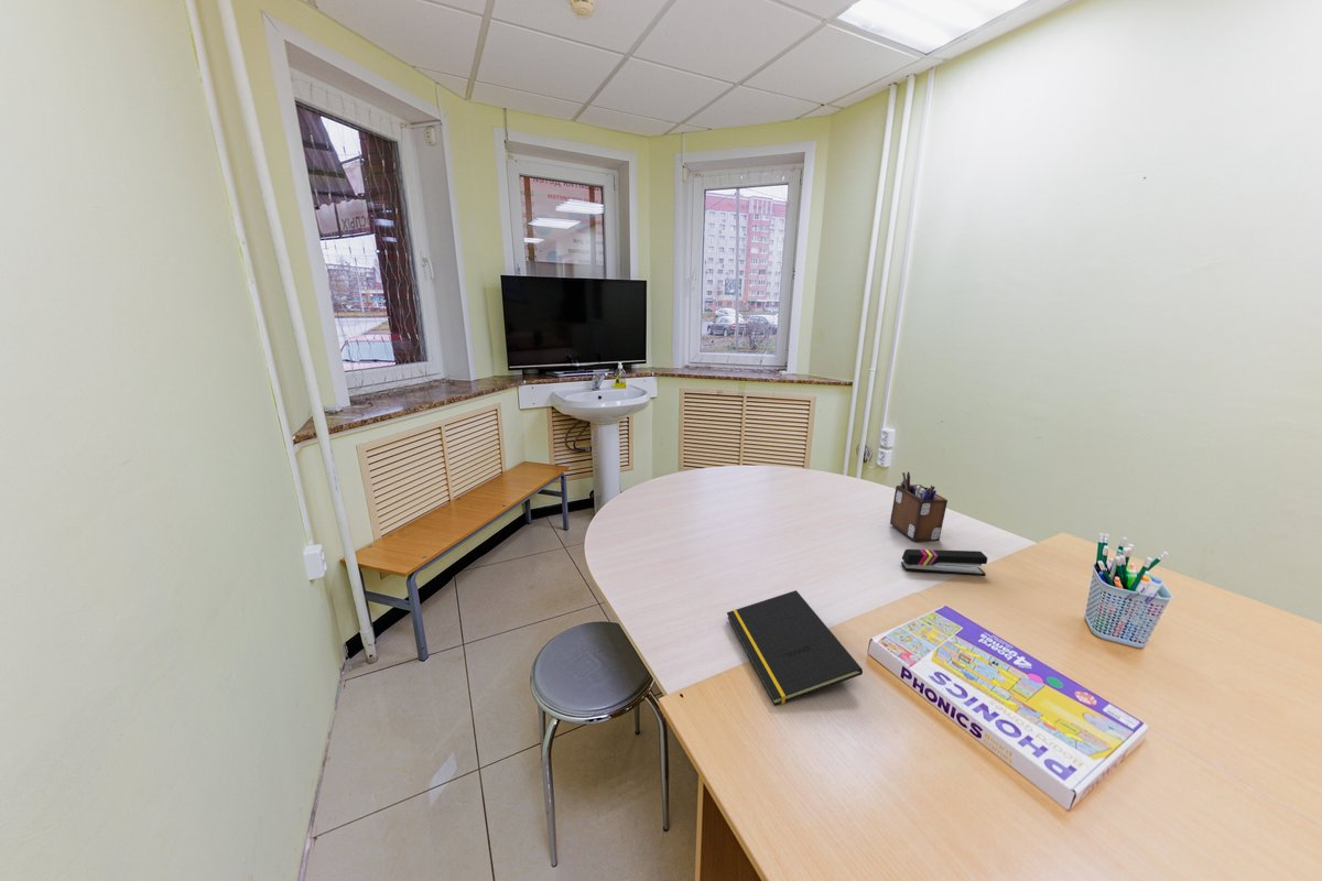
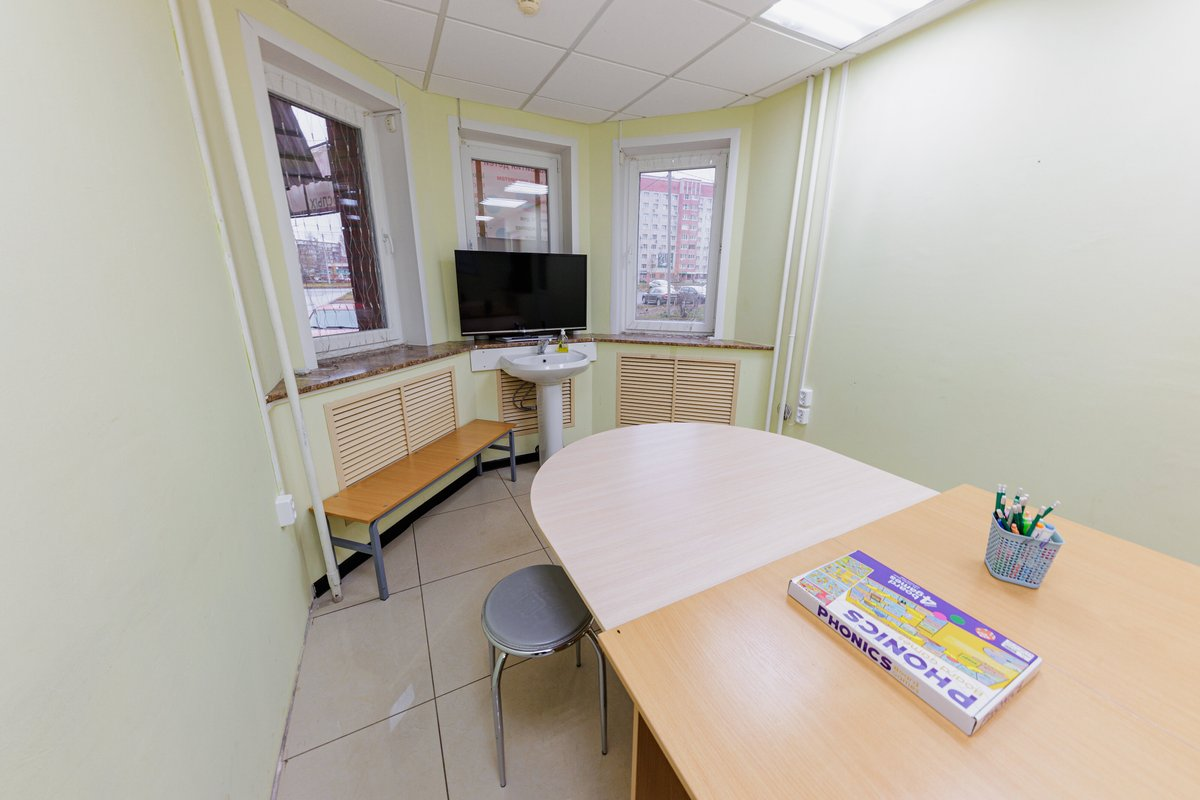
- desk organizer (918, 504)
- stapler (943, 561)
- notepad (787, 640)
